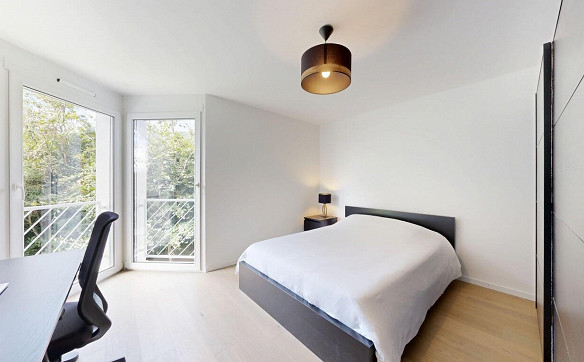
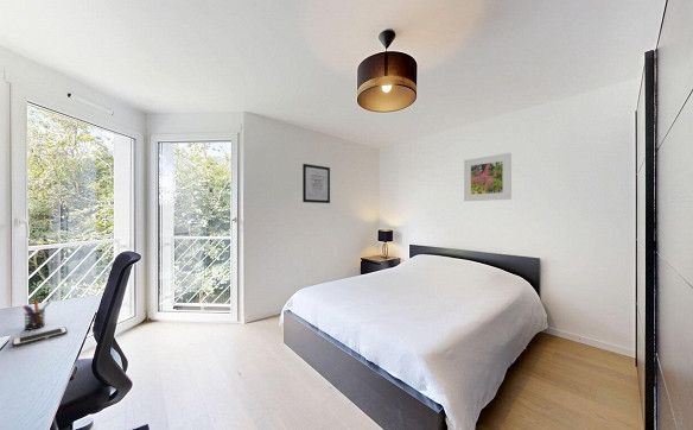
+ wall art (317, 184)
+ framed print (485, 178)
+ cell phone (40, 335)
+ pen holder (37, 312)
